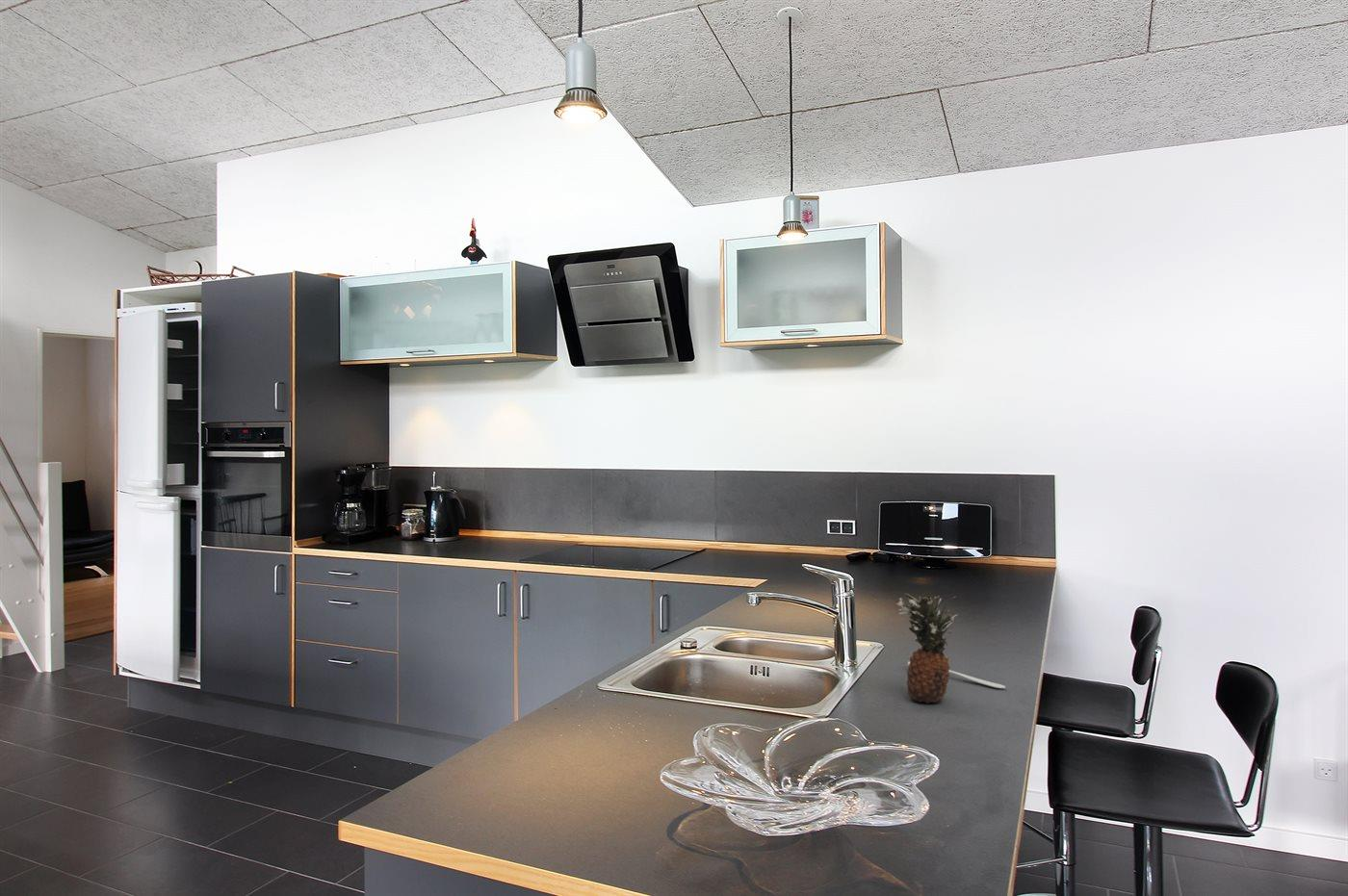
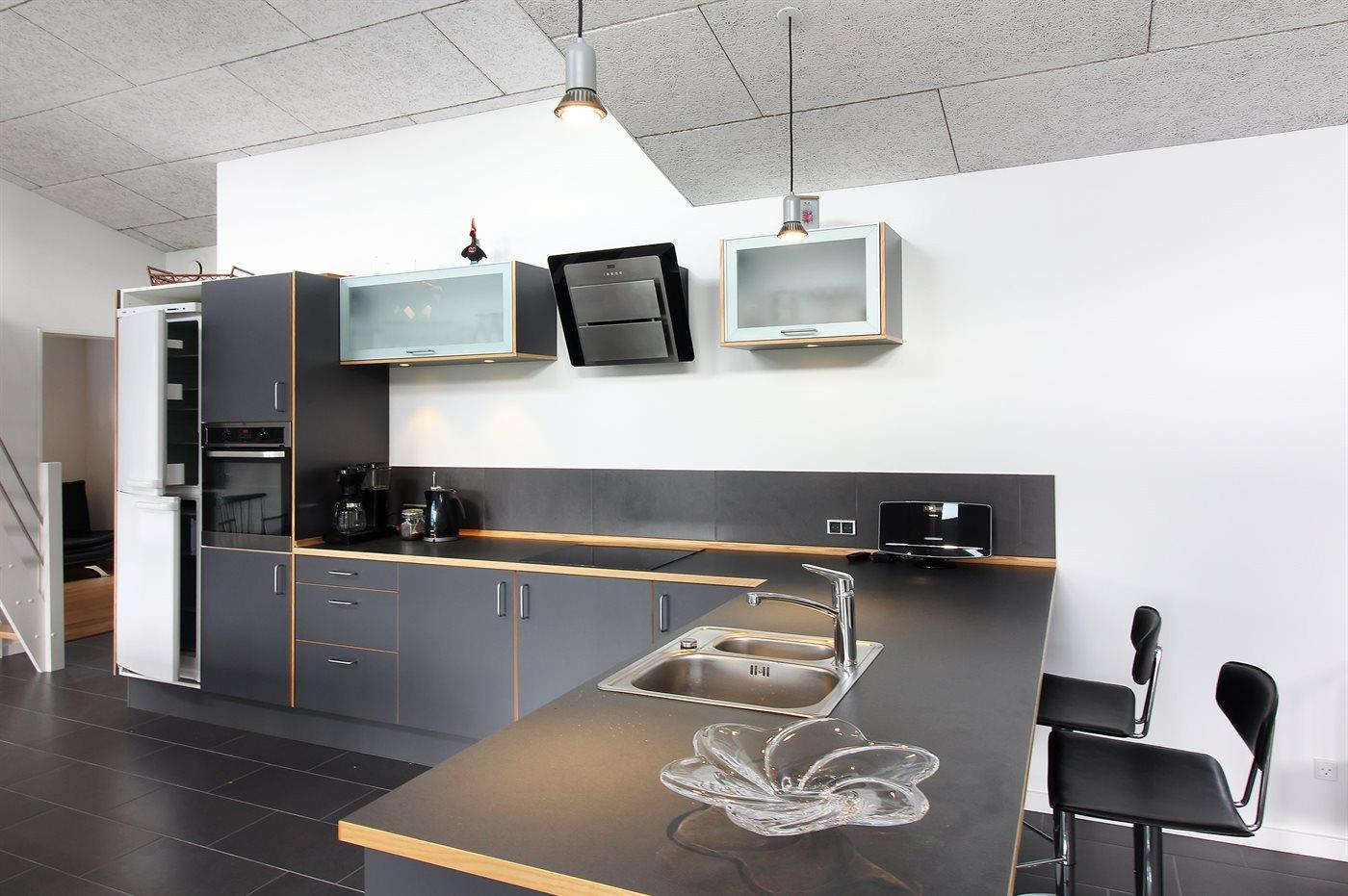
- spoon (954, 673)
- fruit (922, 644)
